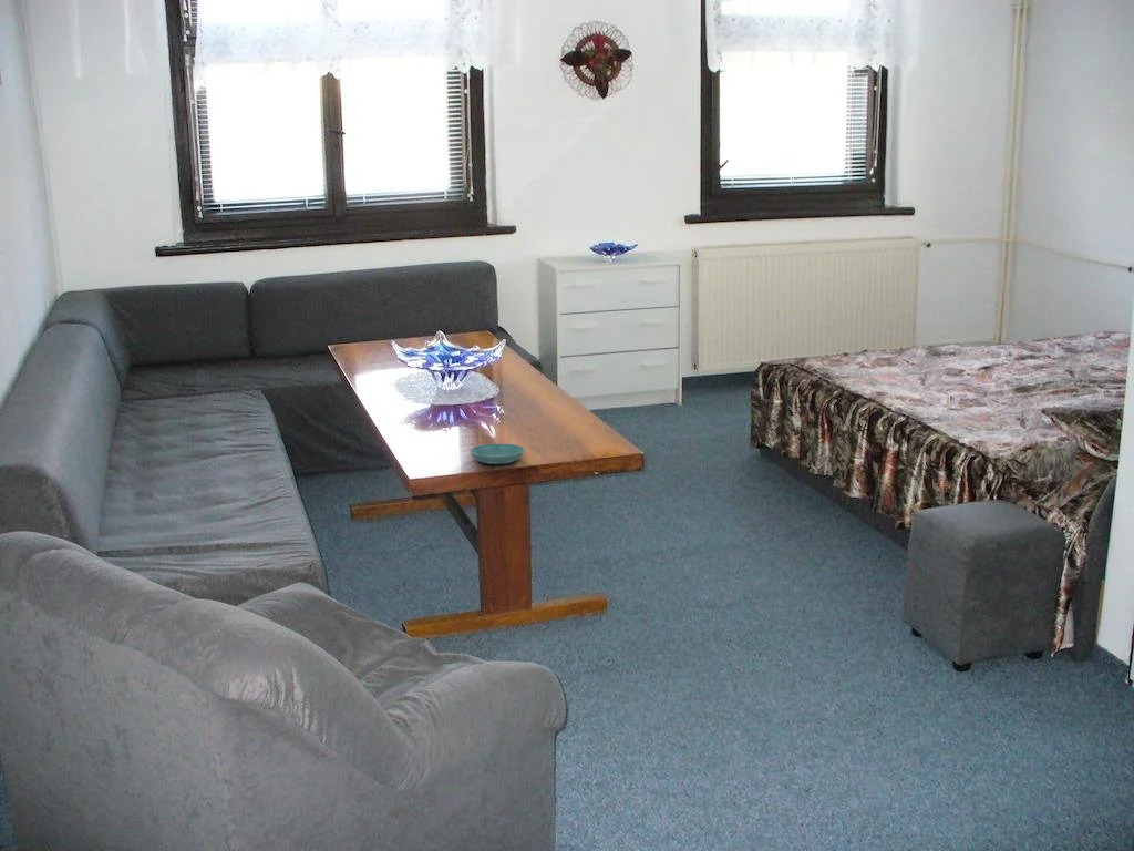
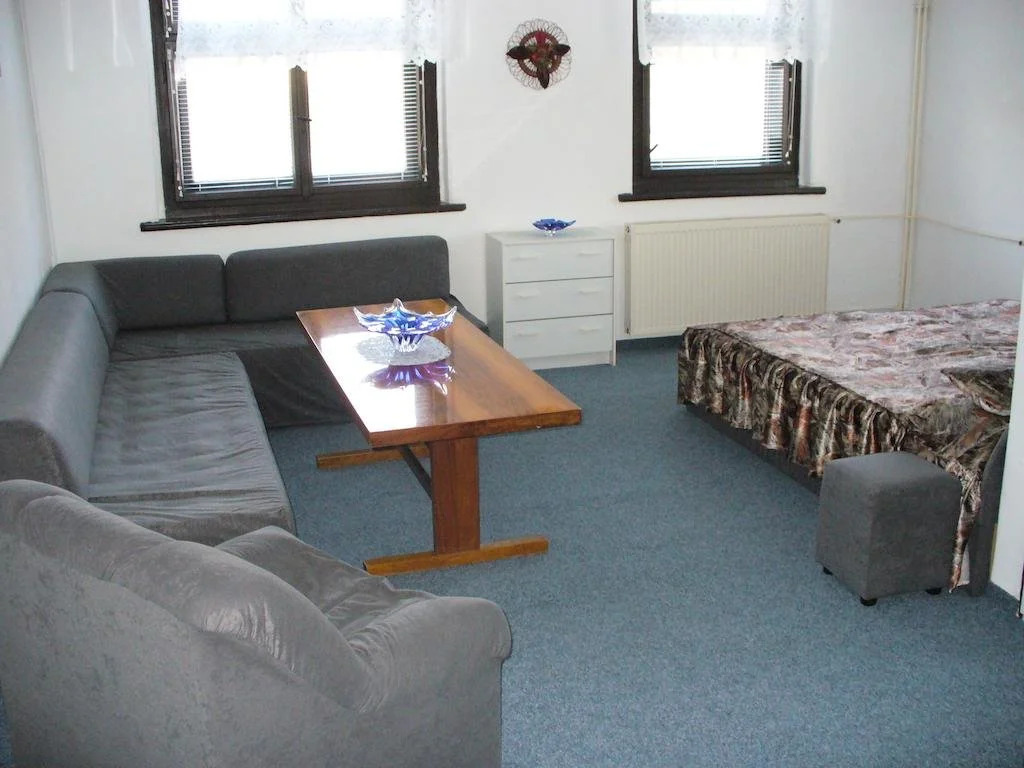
- saucer (497, 454)
